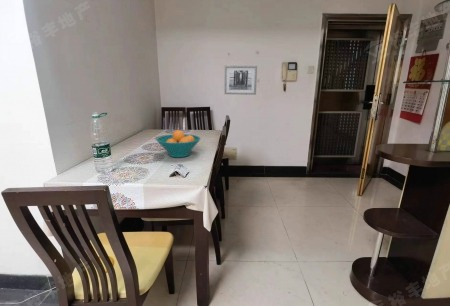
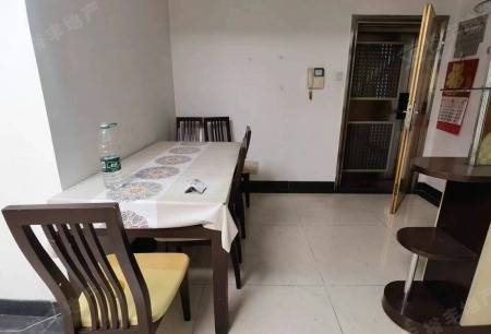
- wall art (240, 80)
- fruit bowl (178, 142)
